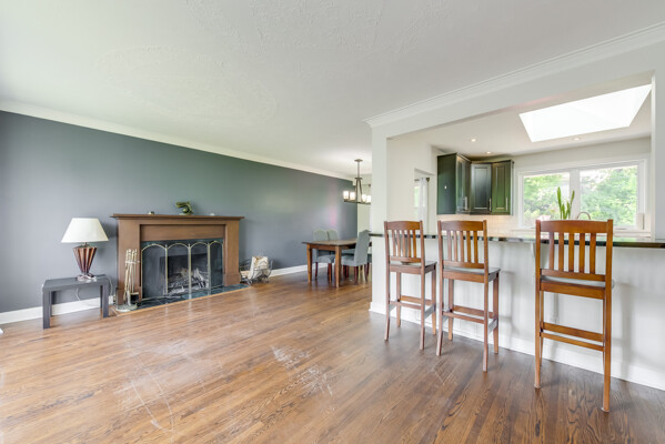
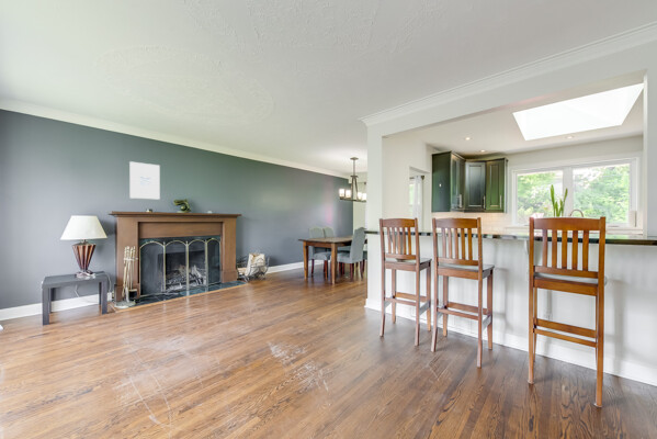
+ wall art (145, 181)
